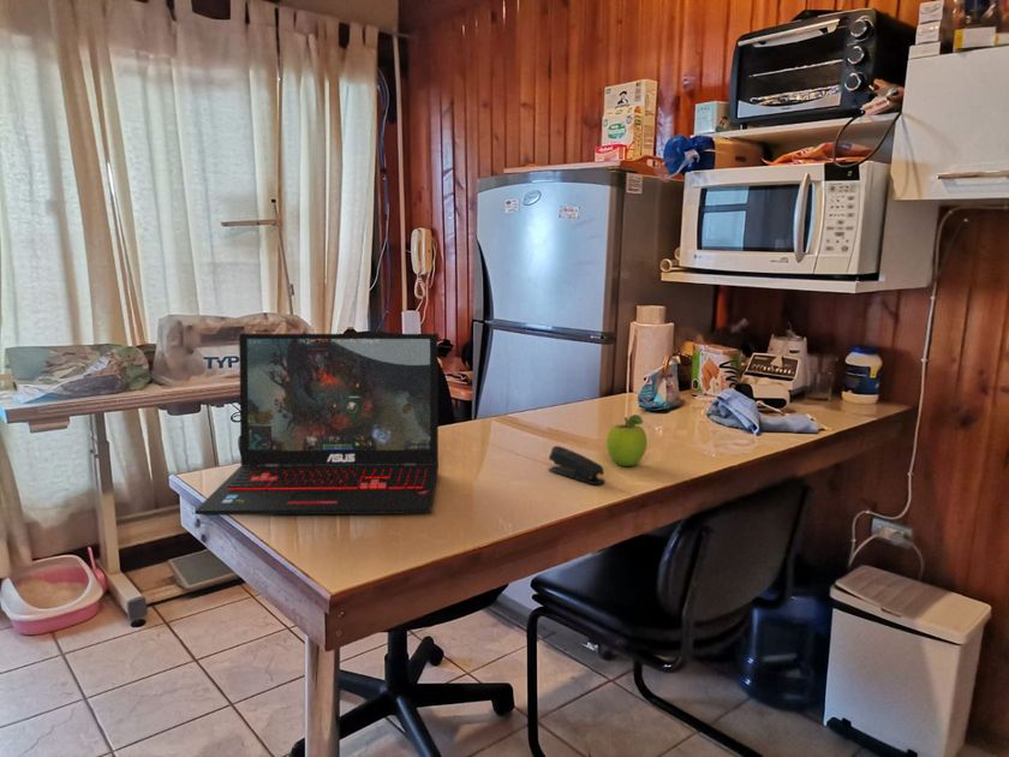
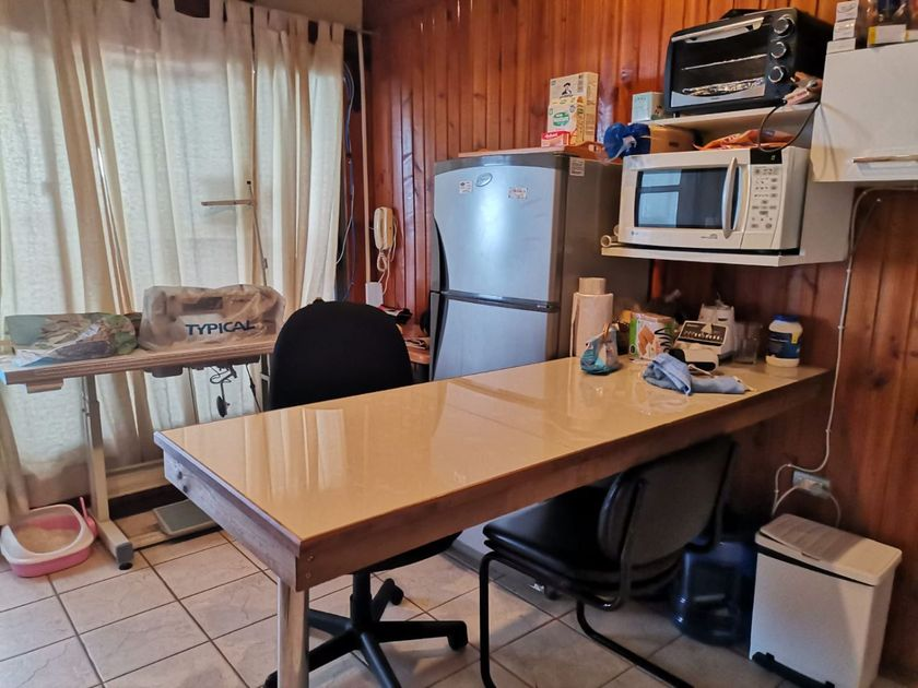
- fruit (628, 440)
- laptop (327, 417)
- stapler (575, 464)
